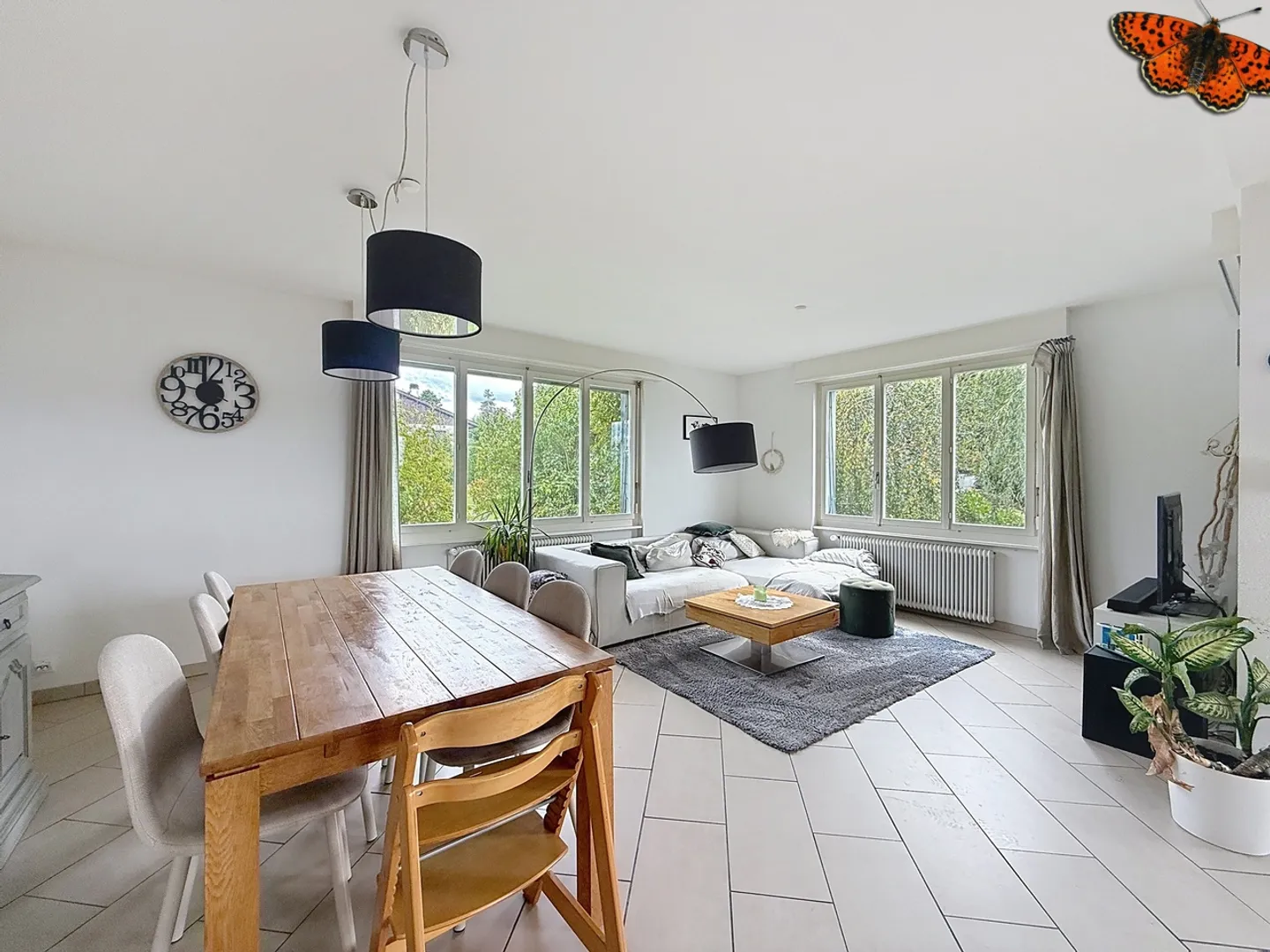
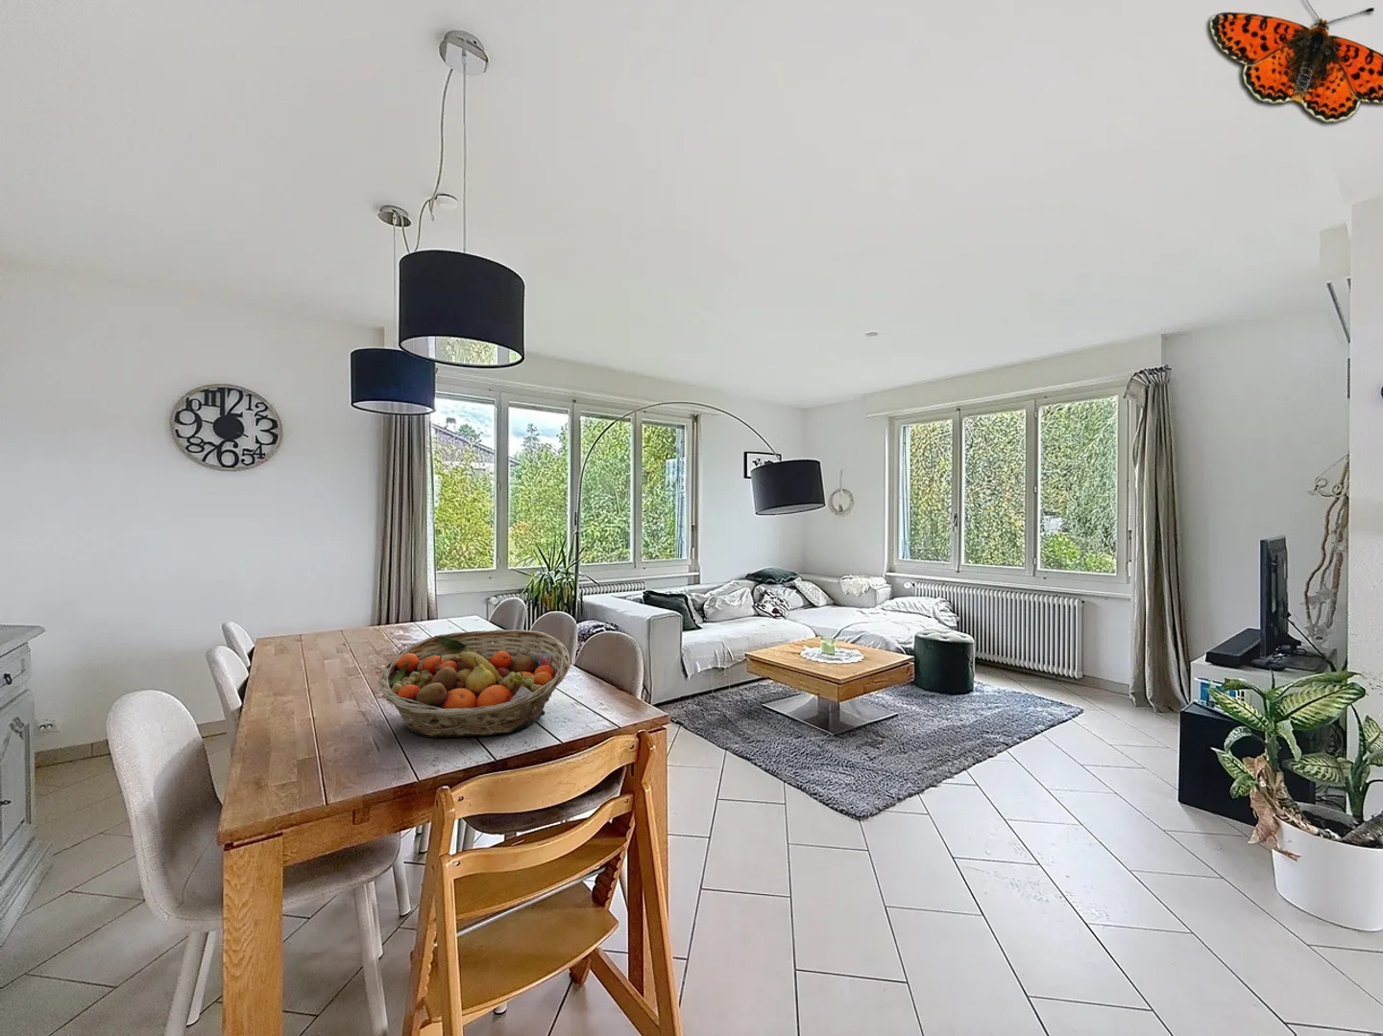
+ fruit basket (478, 679)
